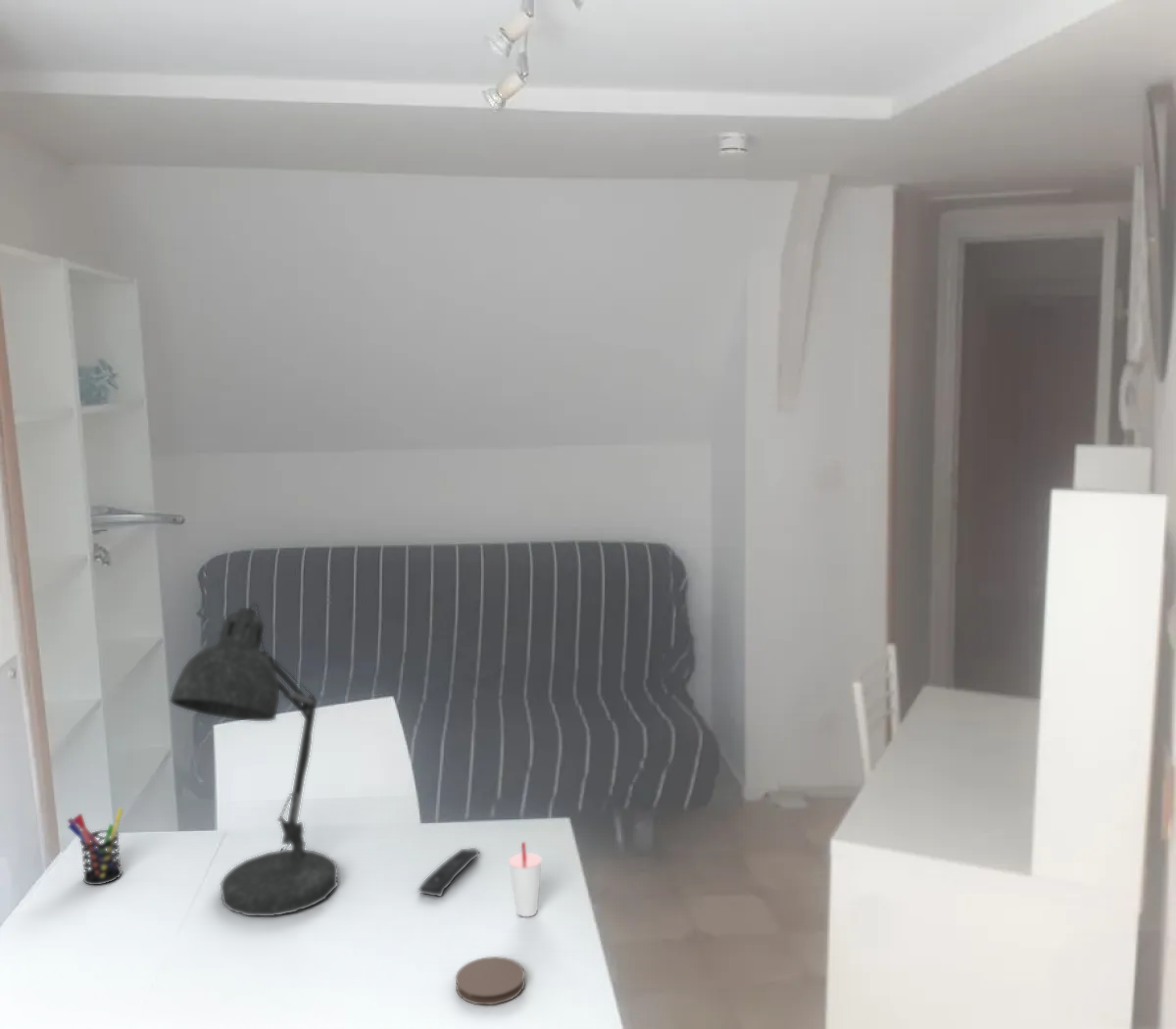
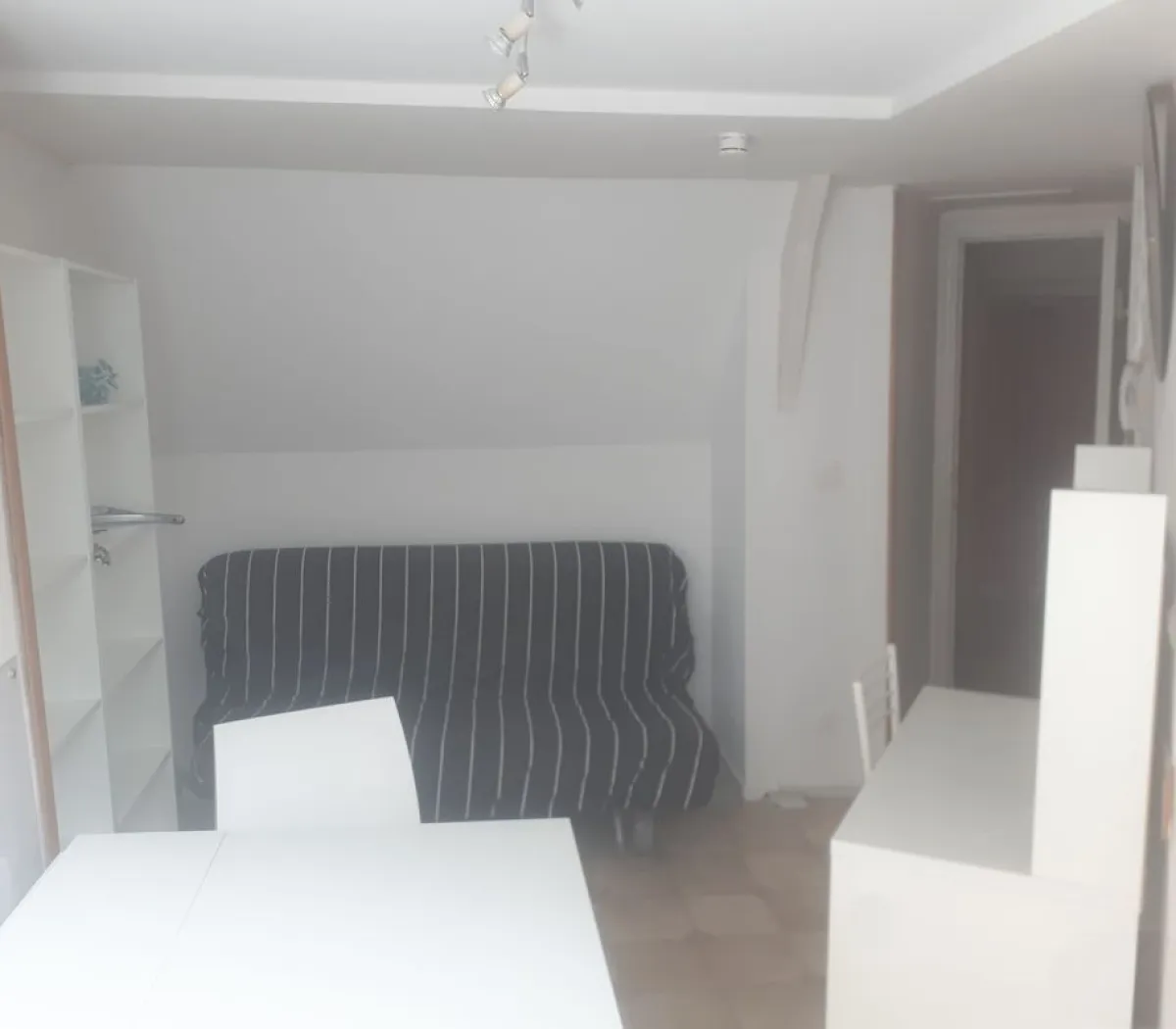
- pen holder (100, 844)
- remote control (452, 868)
- coaster (490, 980)
- desk lamp (266, 720)
- cup (525, 876)
